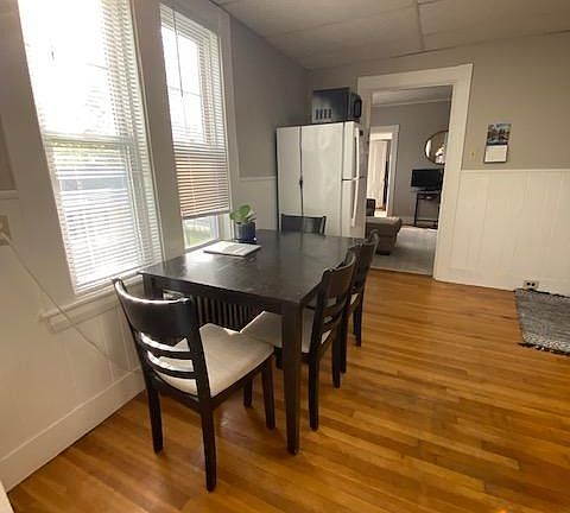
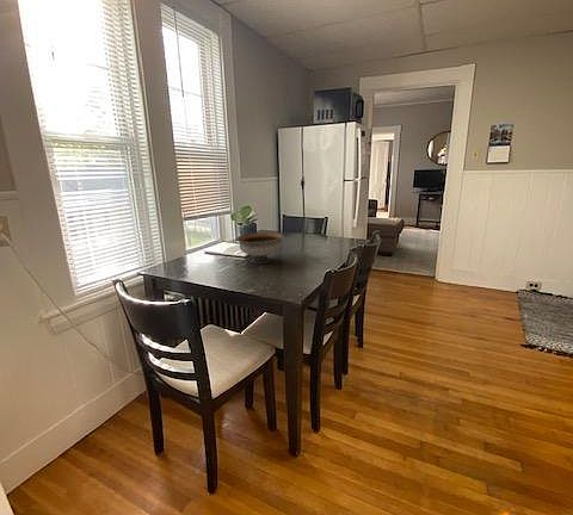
+ bowl (260, 248)
